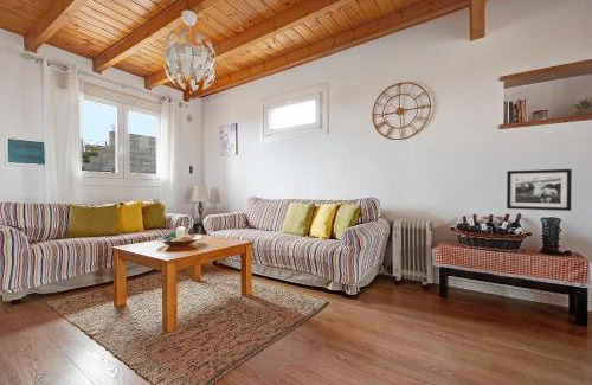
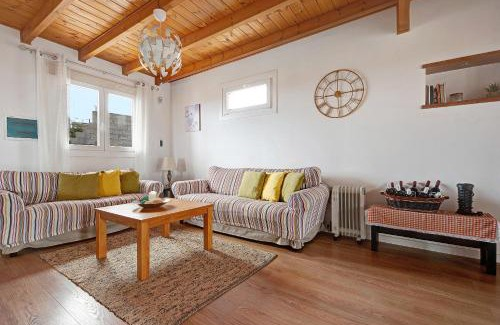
- picture frame (536, 190)
